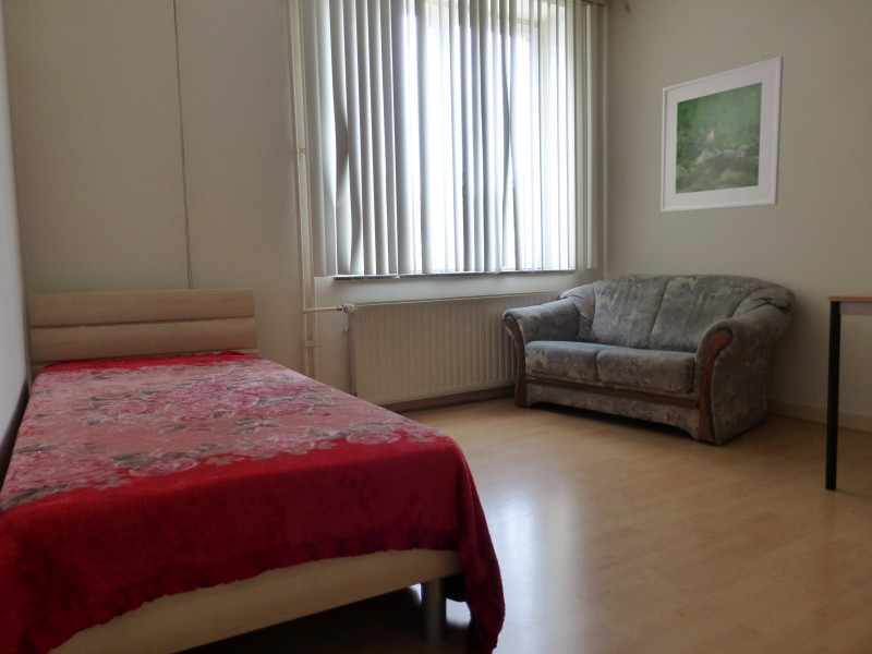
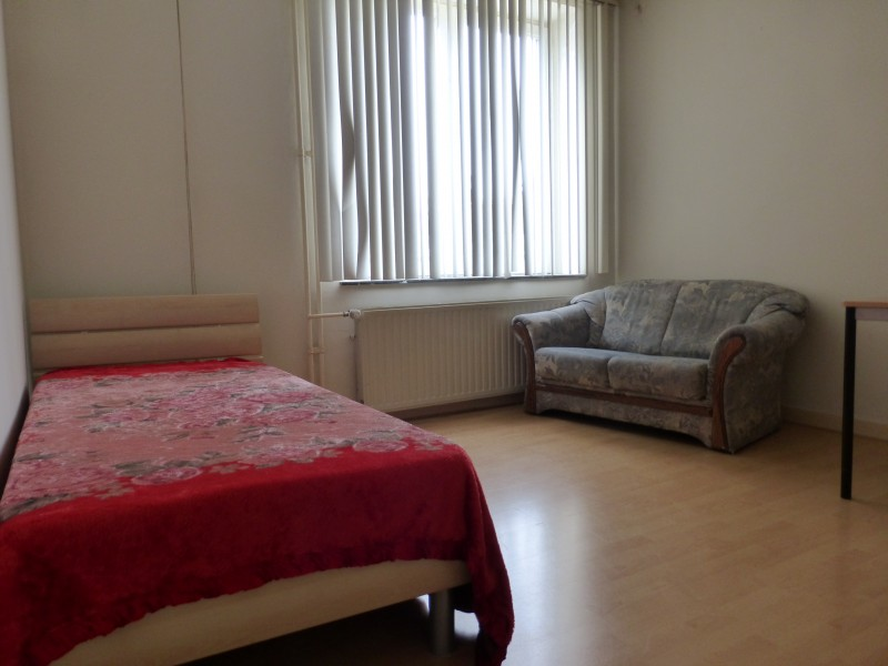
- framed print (715, 142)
